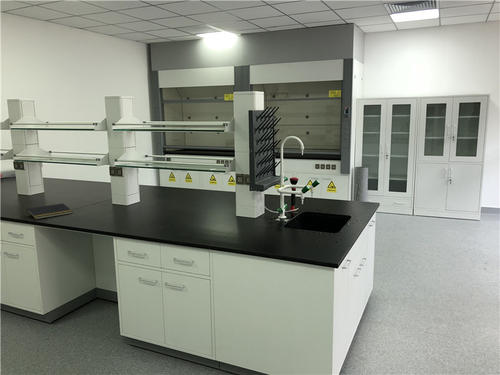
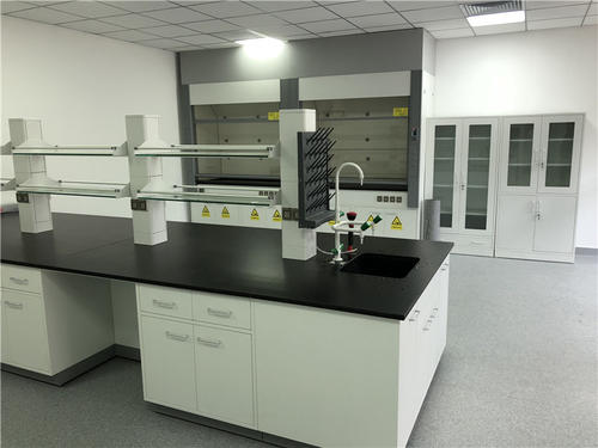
- notepad (50, 210)
